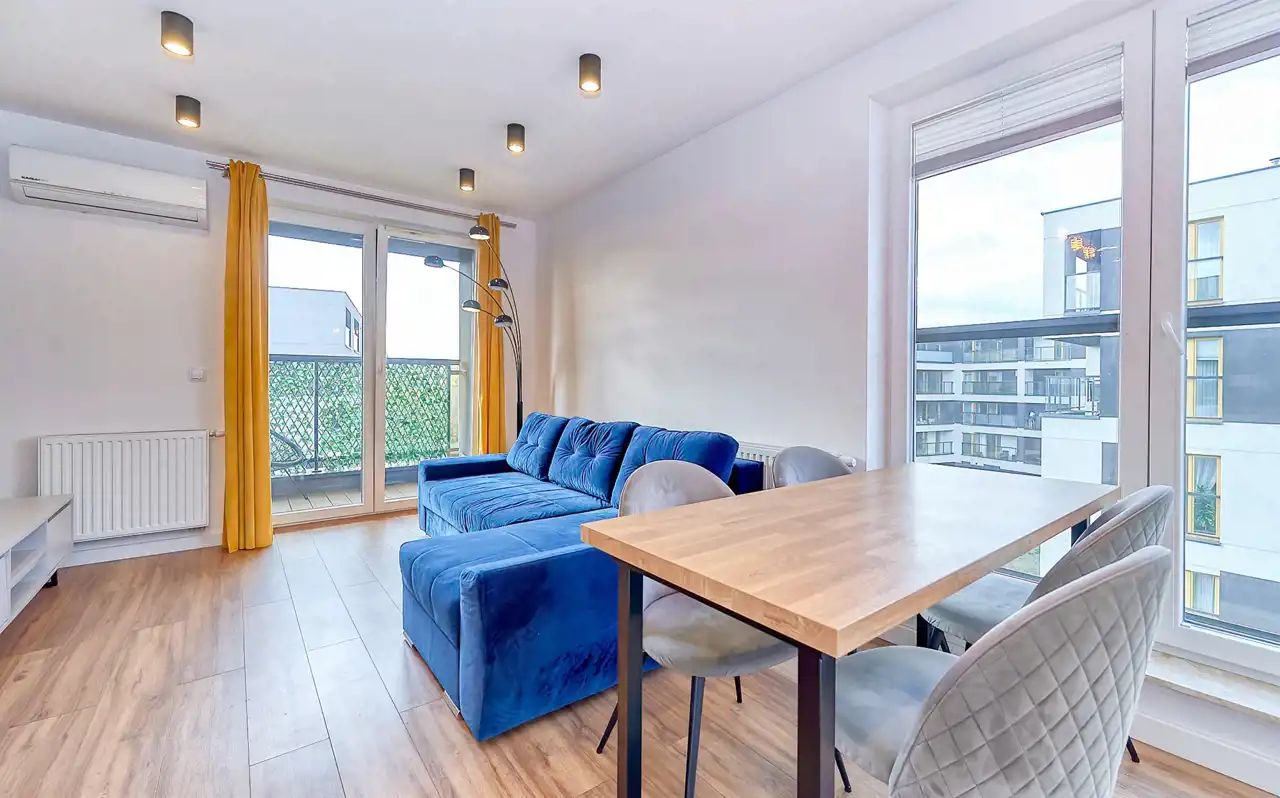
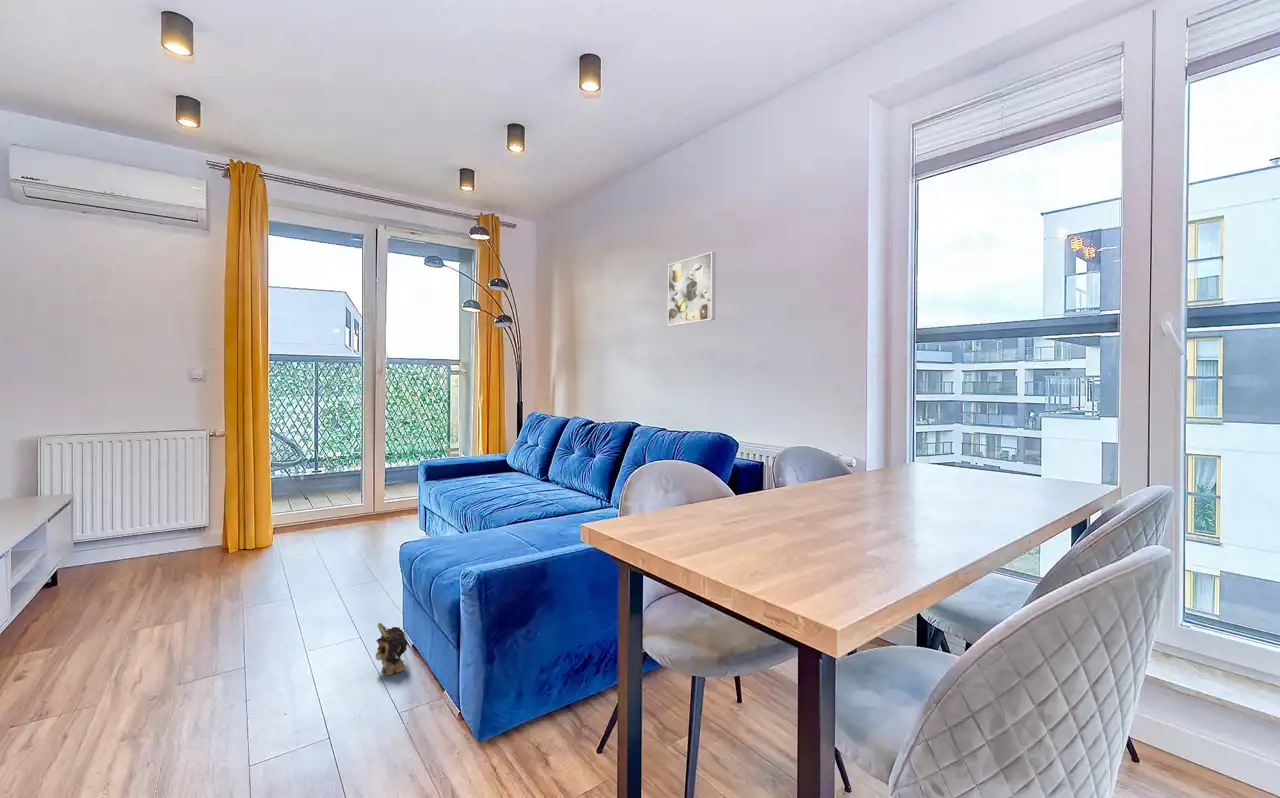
+ plush toy (391, 645)
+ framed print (690, 290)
